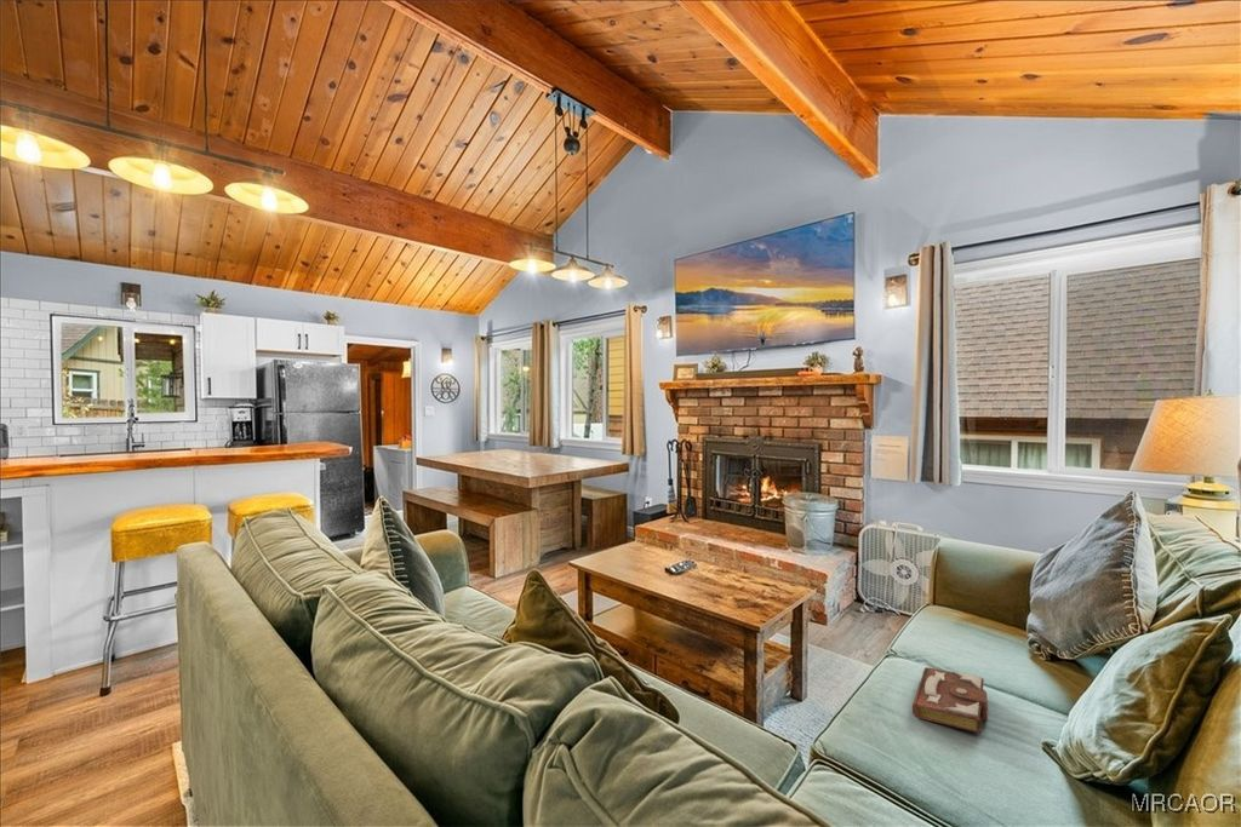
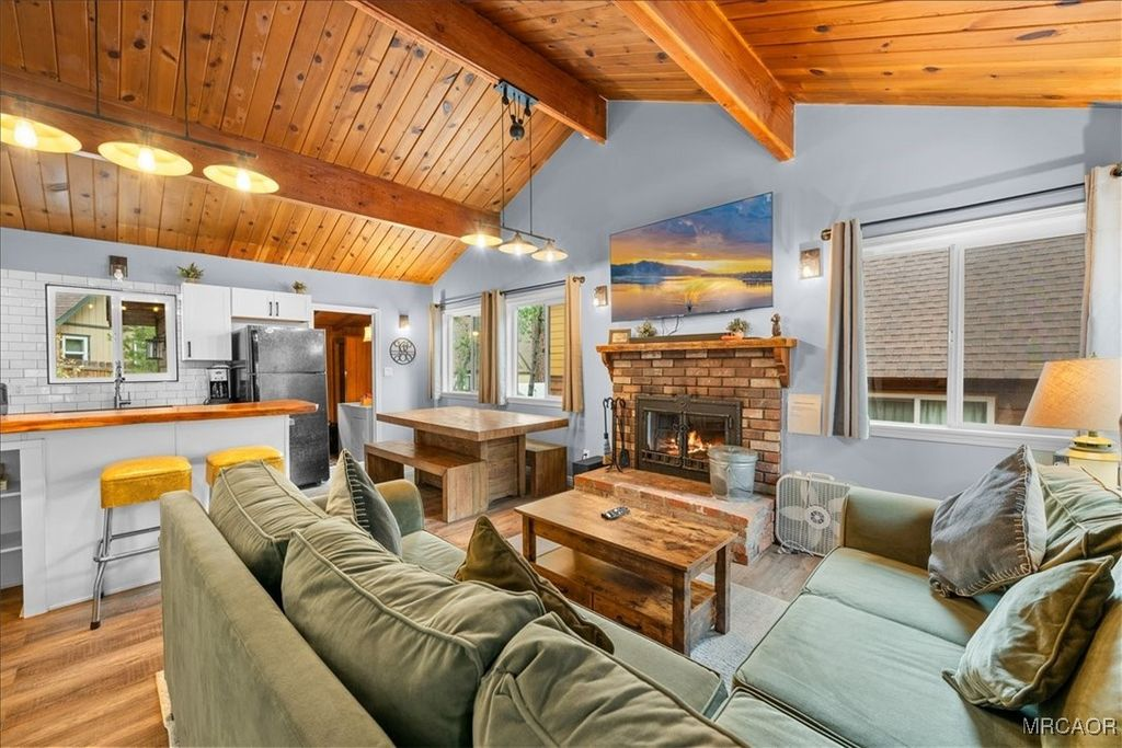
- book (951, 696)
